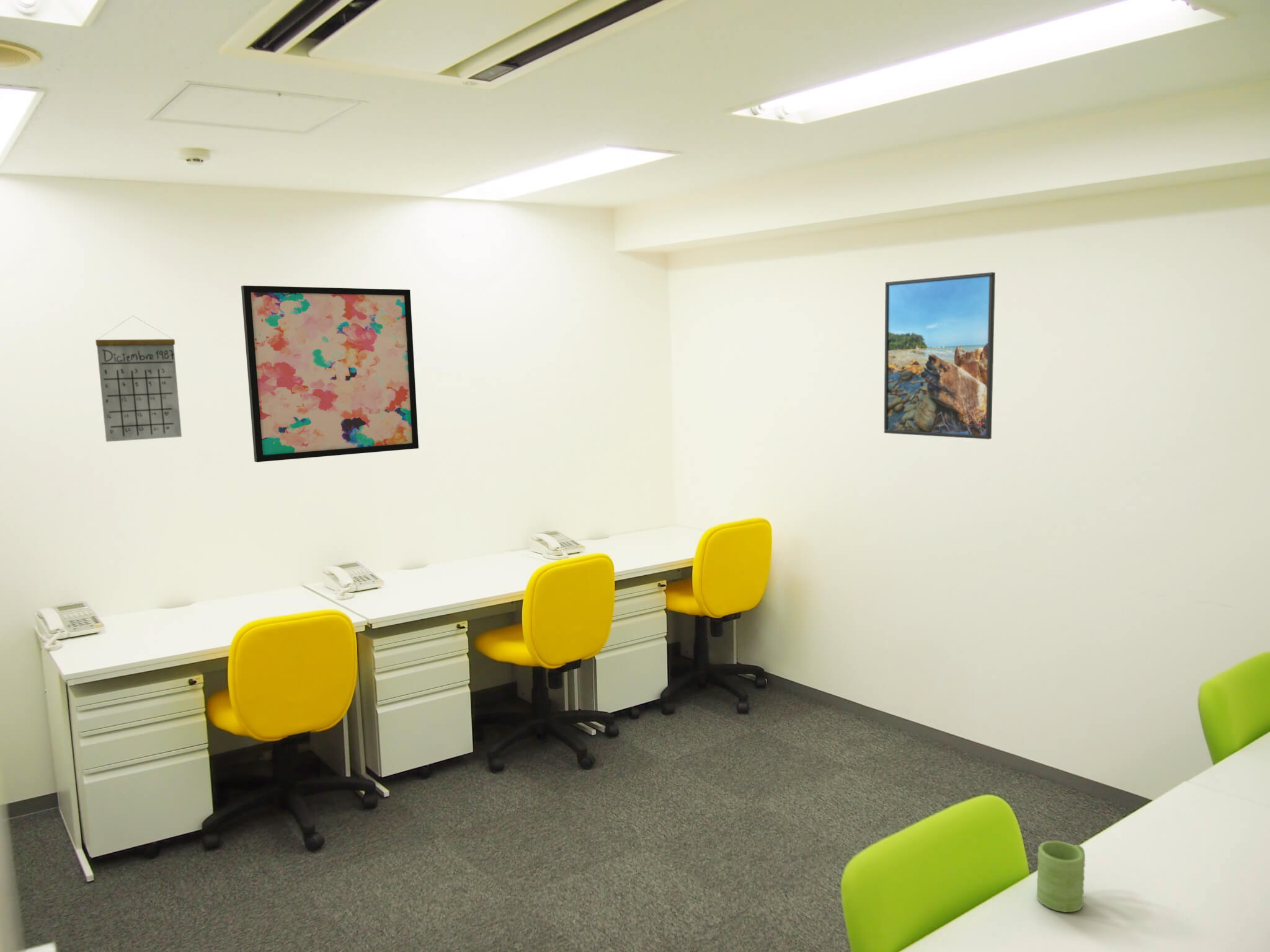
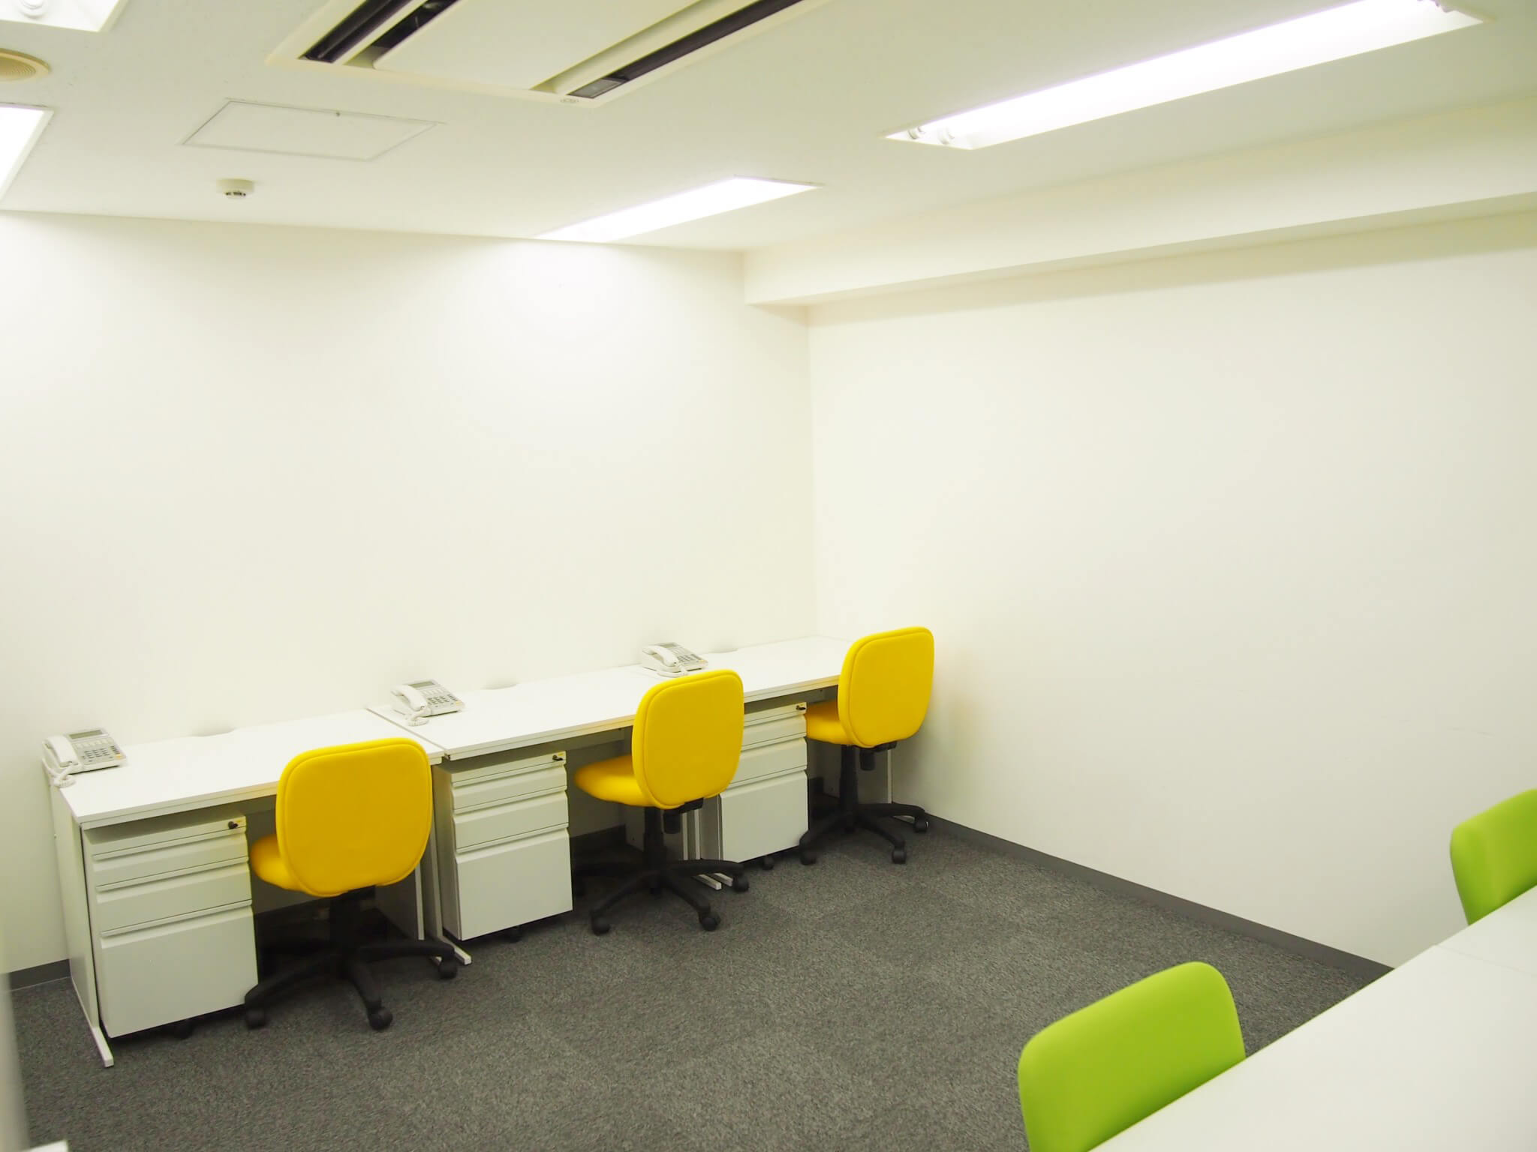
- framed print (936, 357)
- calendar (139, 377)
- mug (1065, 872)
- wall art (335, 372)
